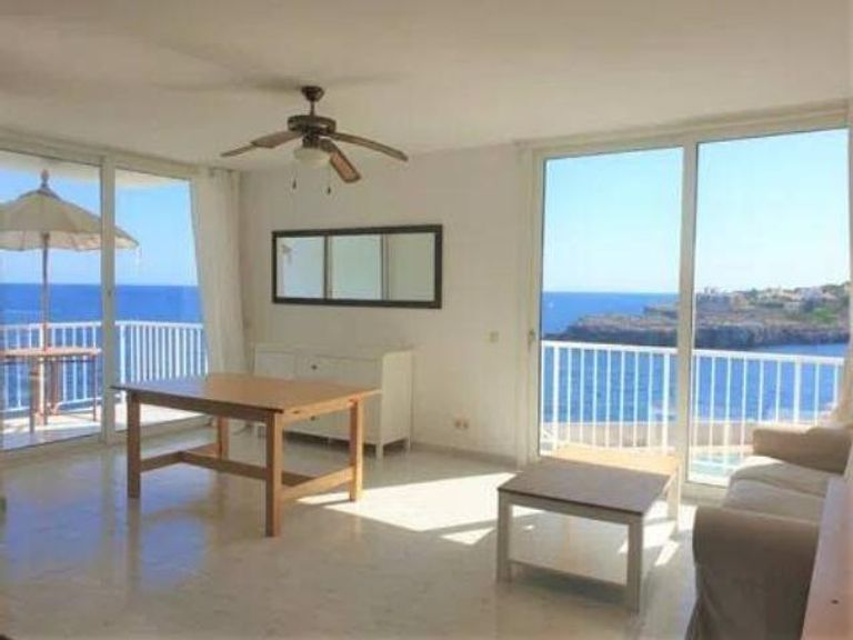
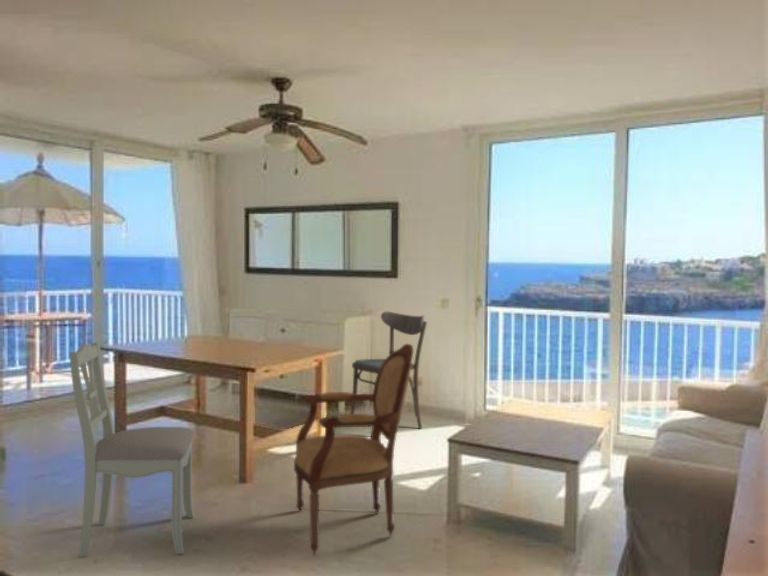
+ dining chair (380, 366)
+ armchair (353, 436)
+ dining chair (139, 440)
